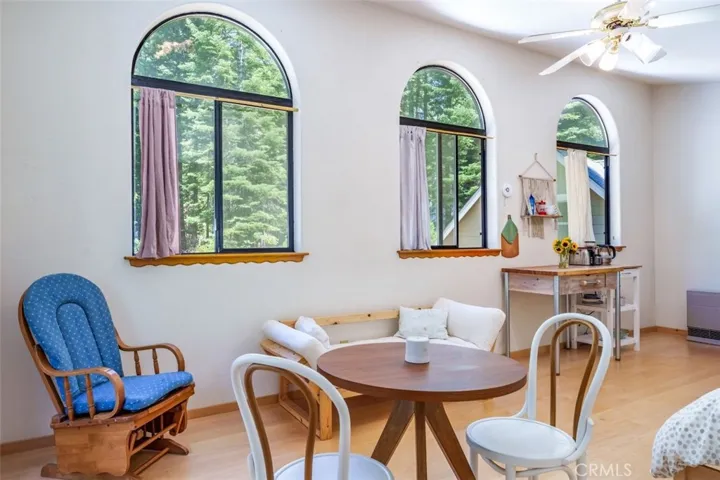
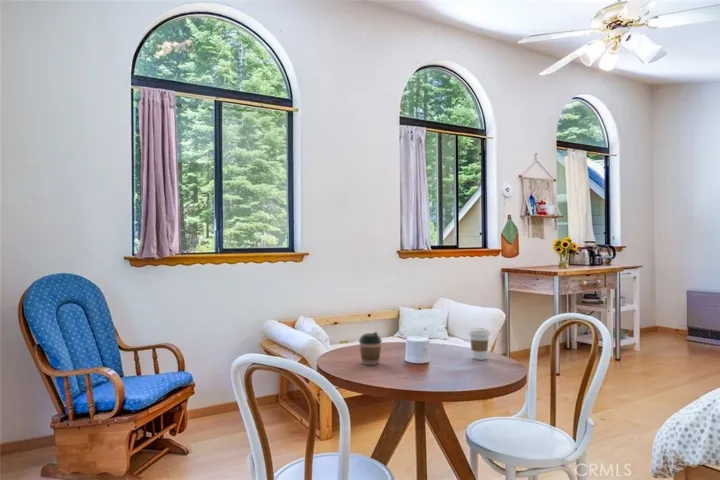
+ coffee cup (370, 347)
+ coffee cup (479, 343)
